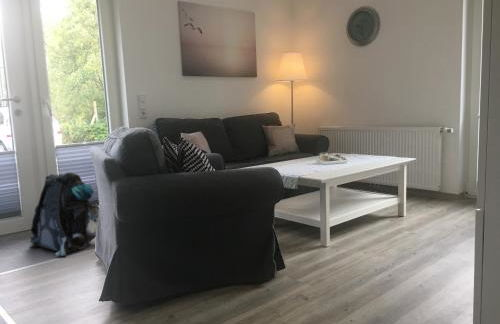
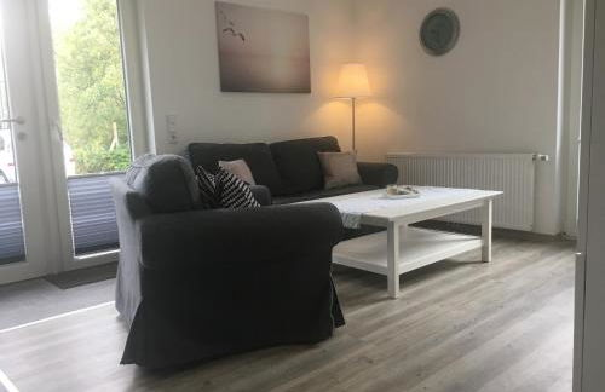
- backpack (65, 208)
